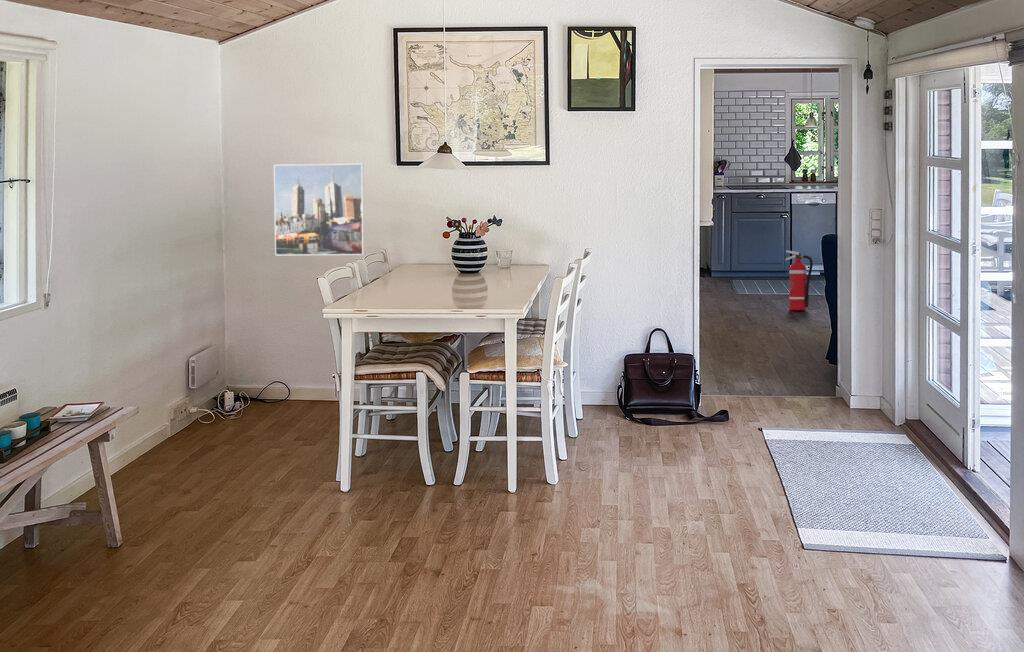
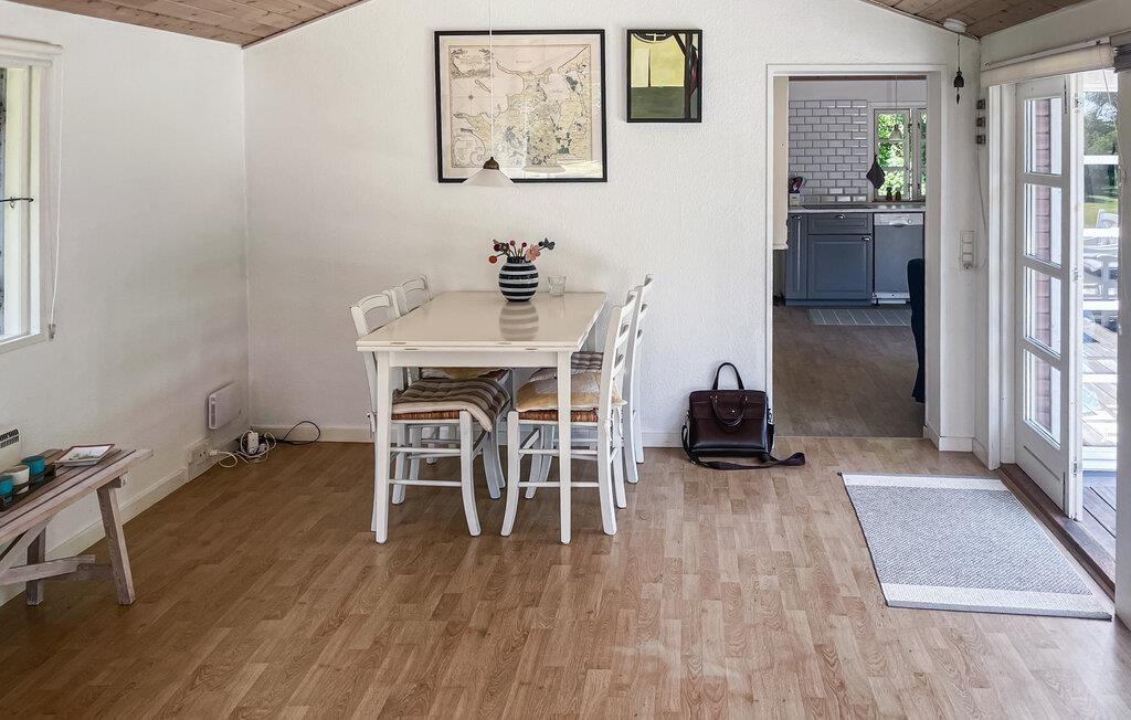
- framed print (319, 209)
- fire extinguisher (798, 280)
